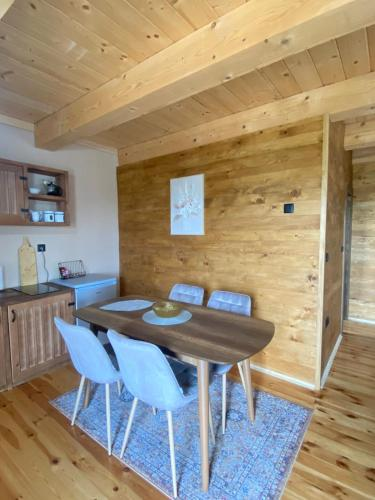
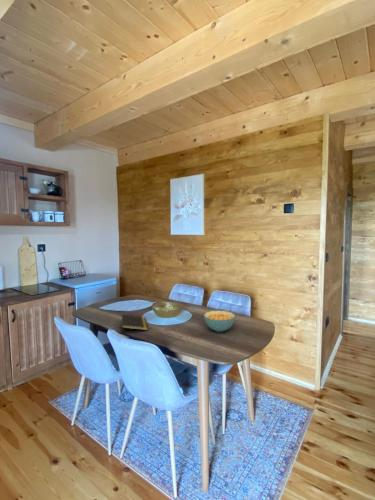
+ notepad (134, 322)
+ cereal bowl (219, 322)
